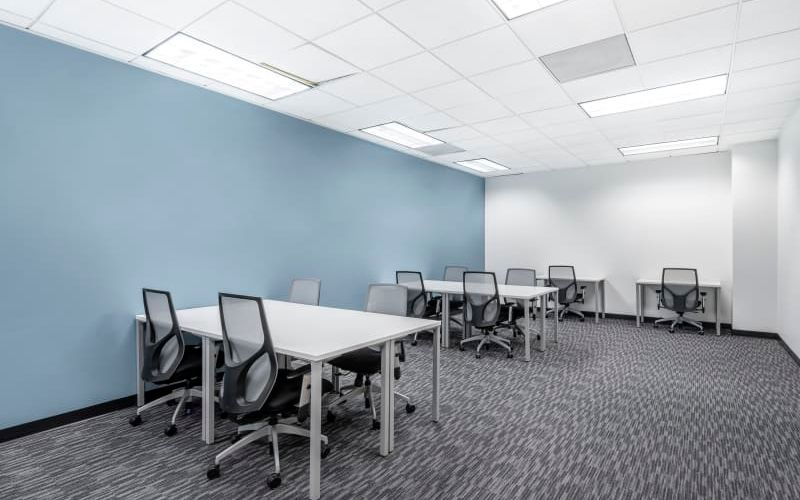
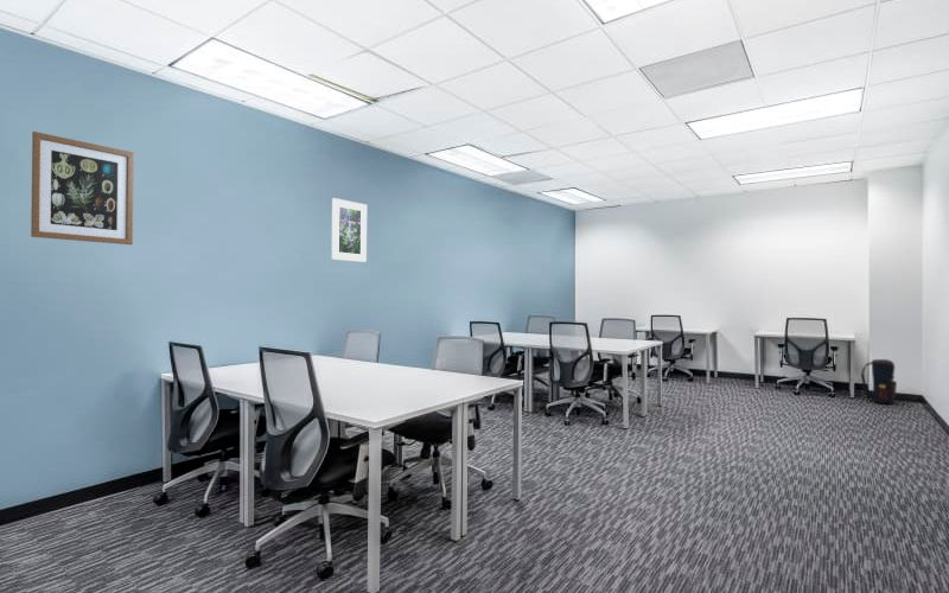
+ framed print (349, 230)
+ wall art (85, 191)
+ satchel (878, 380)
